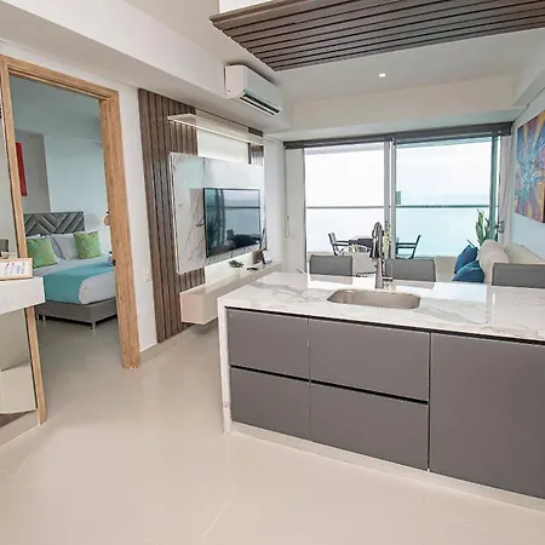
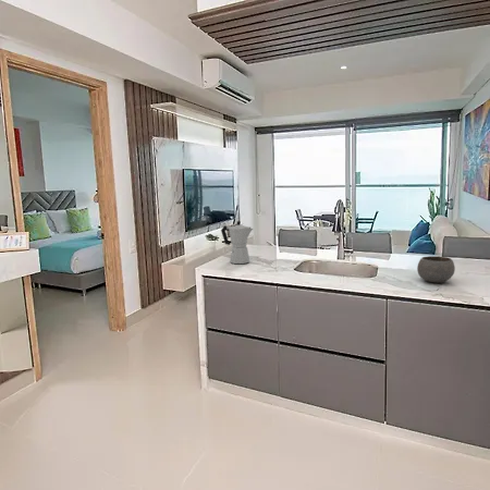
+ bowl (436, 269)
+ moka pot (236, 241)
